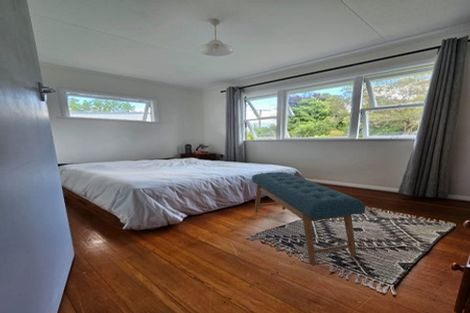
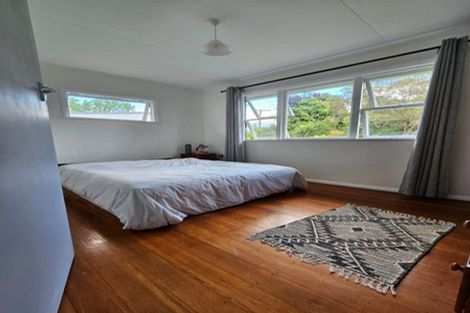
- bench (295, 206)
